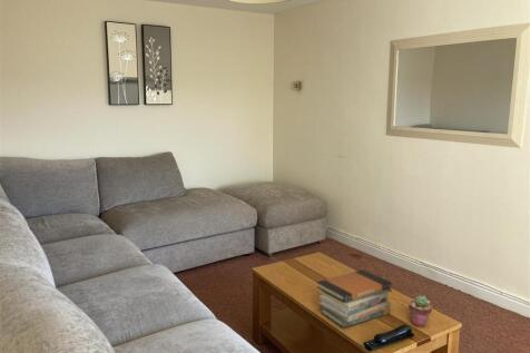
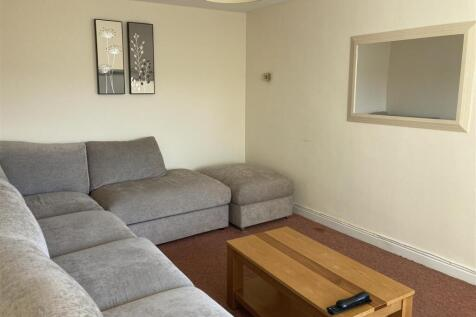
- book stack (354, 297)
- potted succulent (420, 310)
